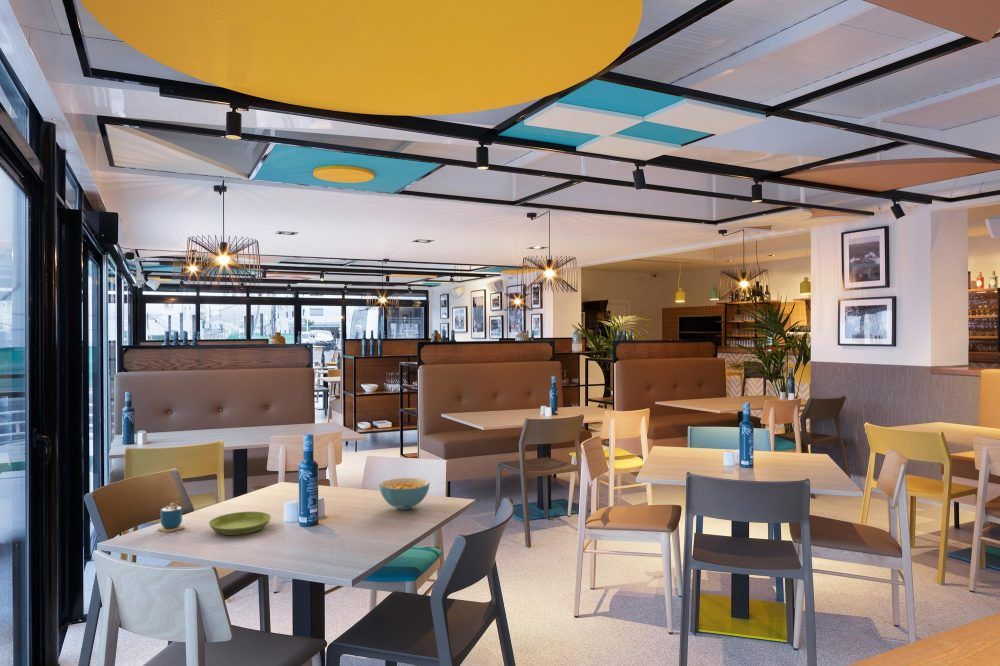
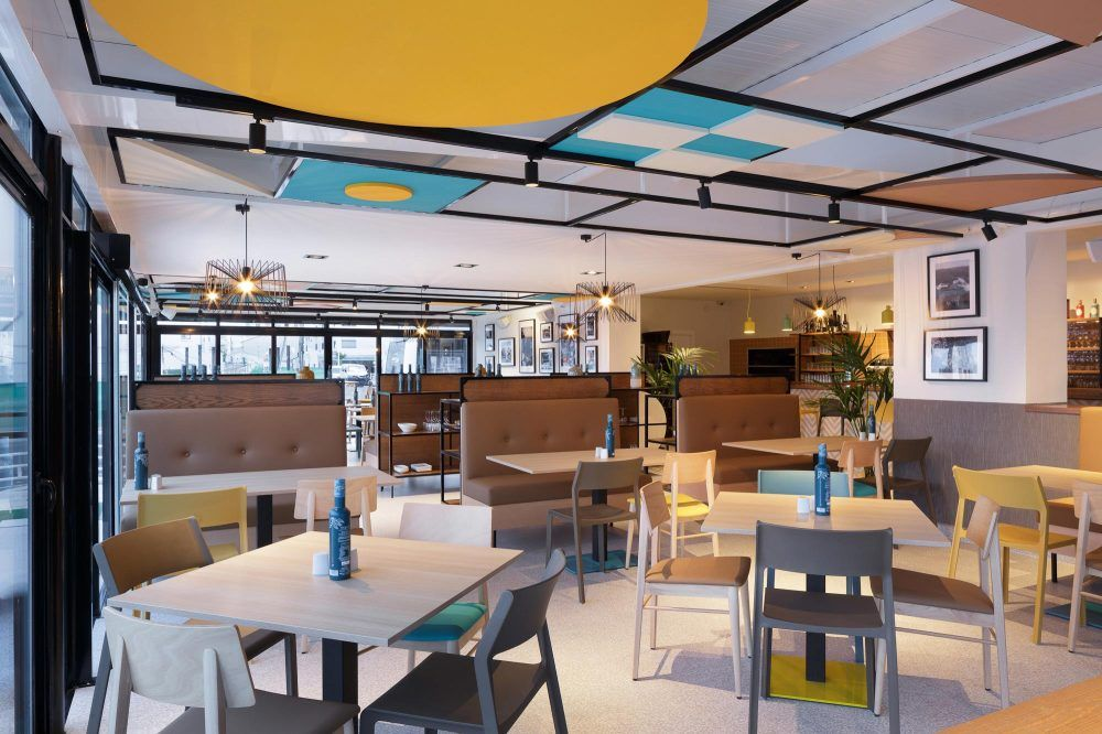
- saucer (240, 523)
- cup (171, 511)
- cereal bowl (404, 495)
